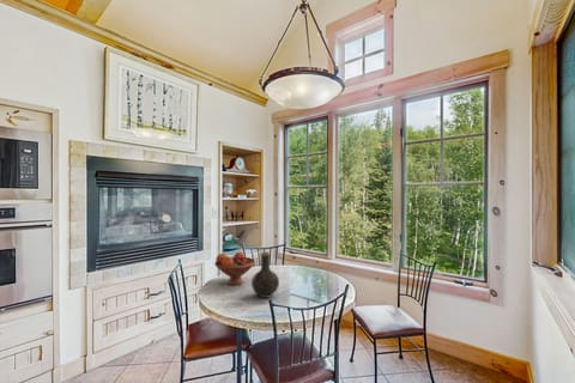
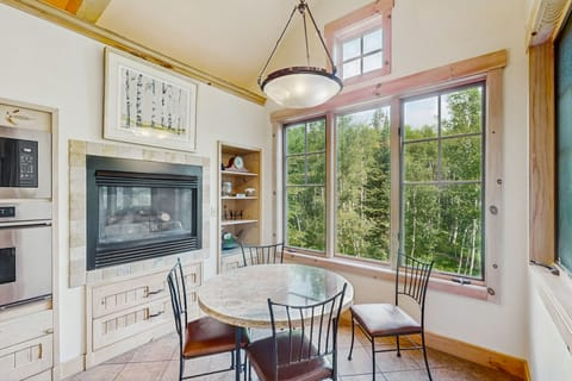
- vase (265, 274)
- fruit bowl (235, 268)
